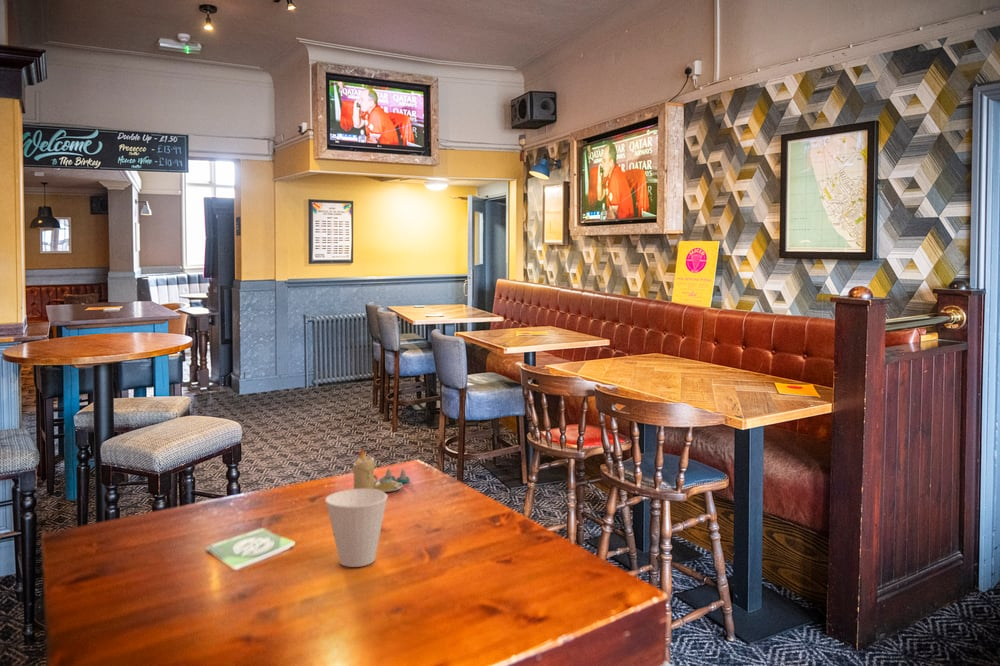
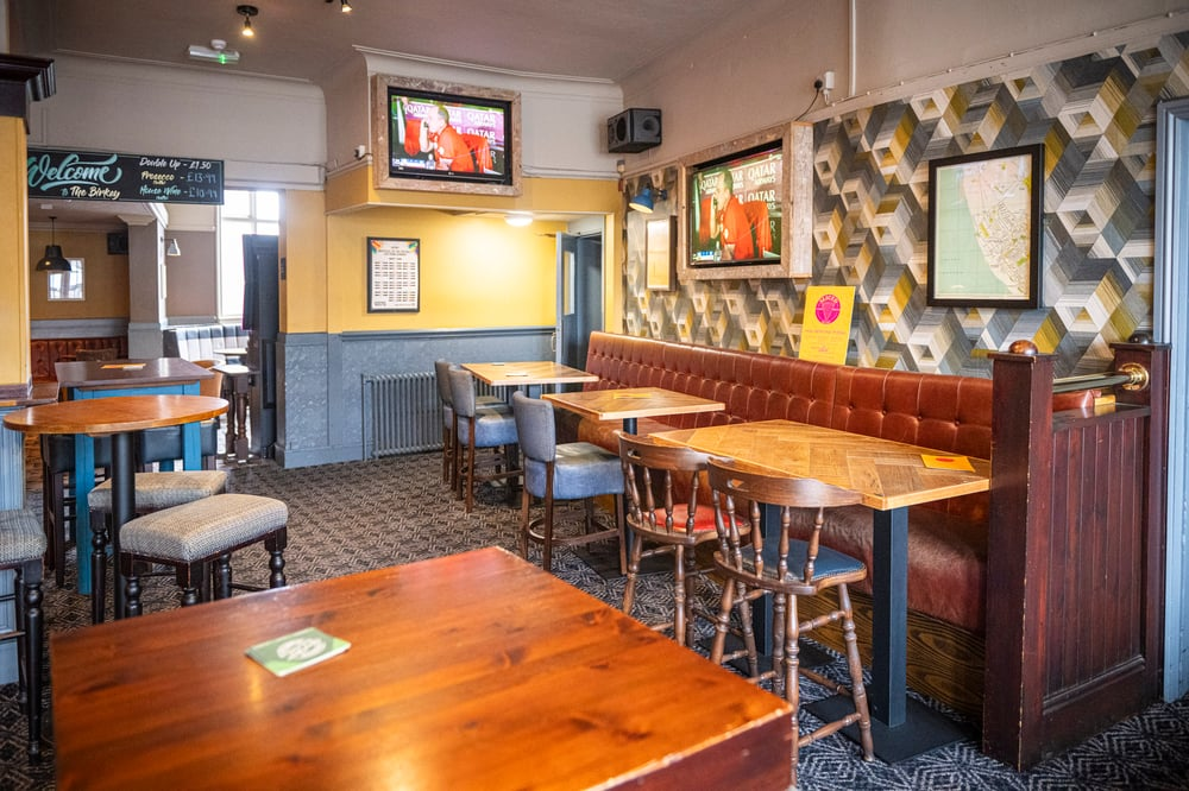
- cup (357, 528)
- salt and pepper shaker set (388, 478)
- candle (364, 479)
